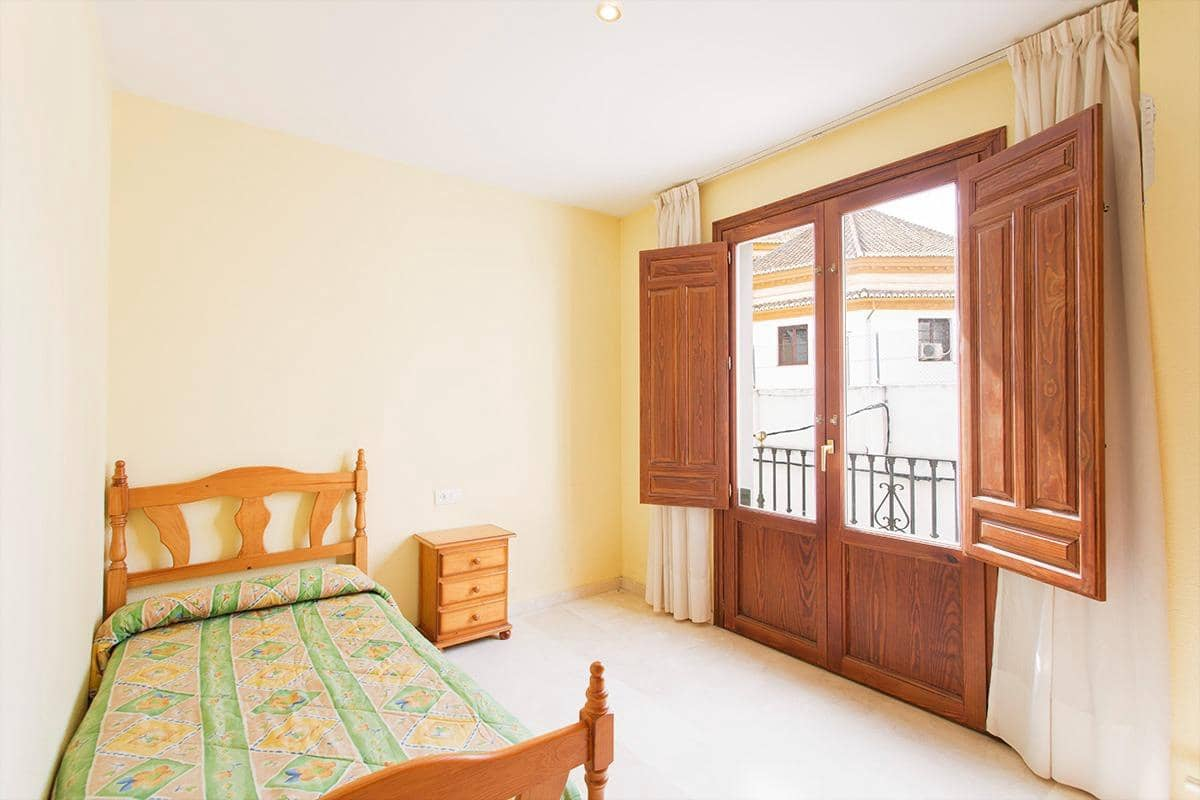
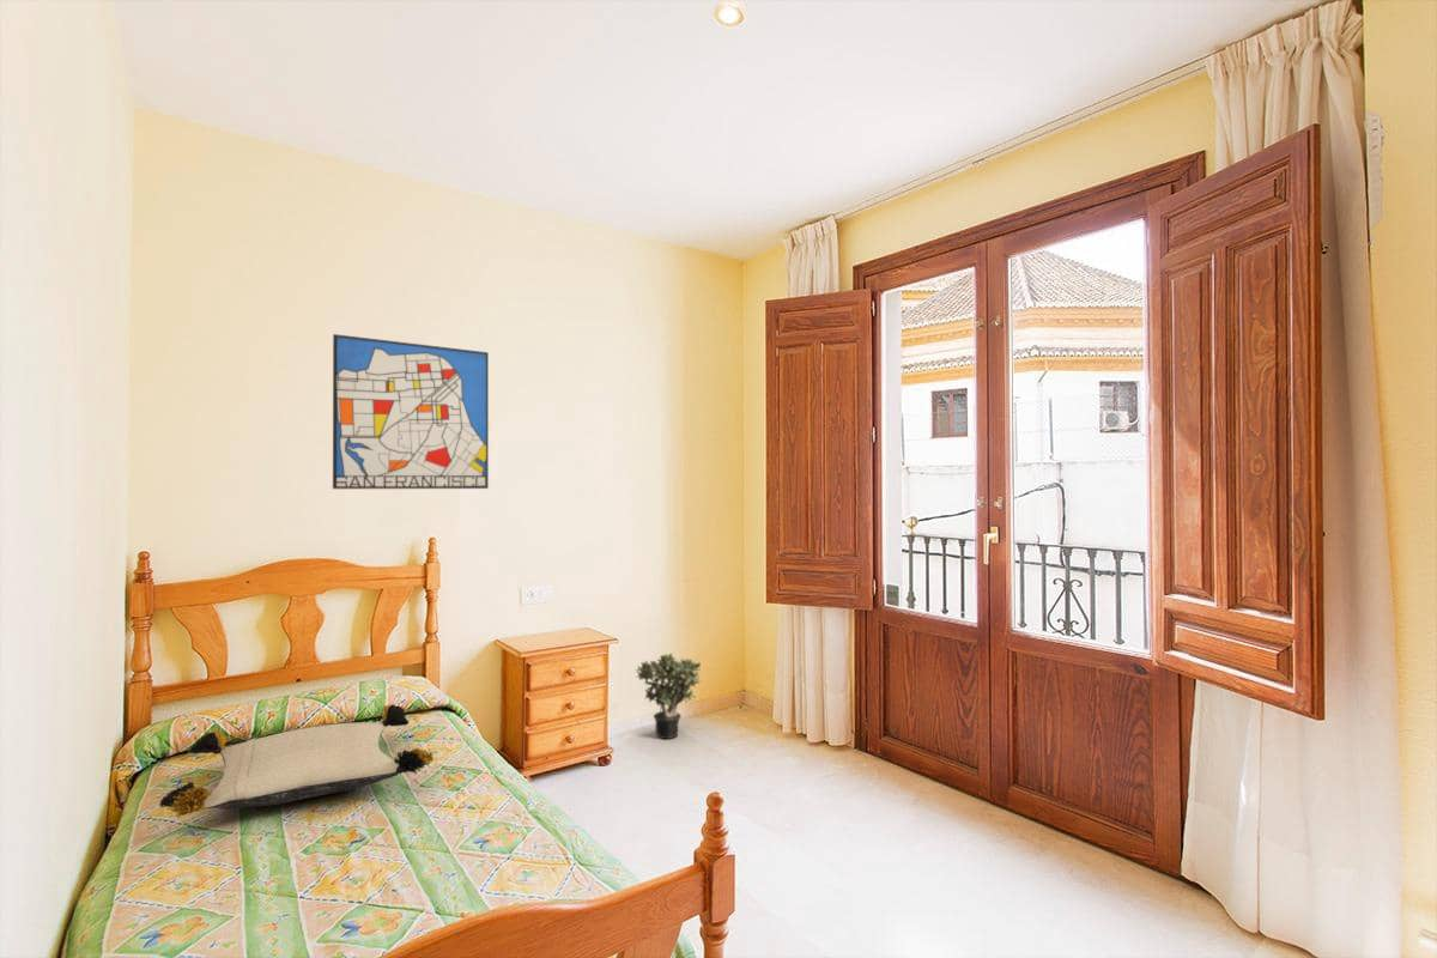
+ pillow (308, 759)
+ potted plant (671, 695)
+ wall art (414, 416)
